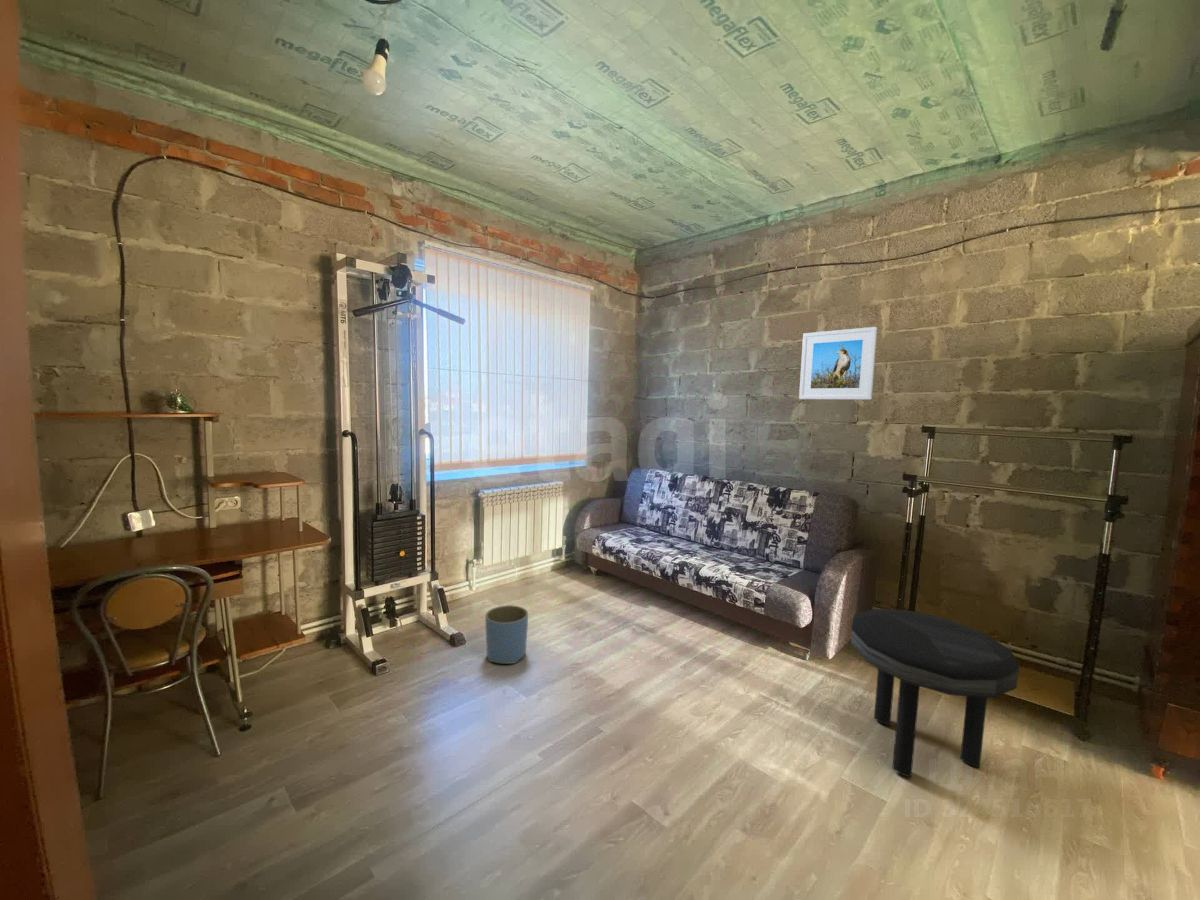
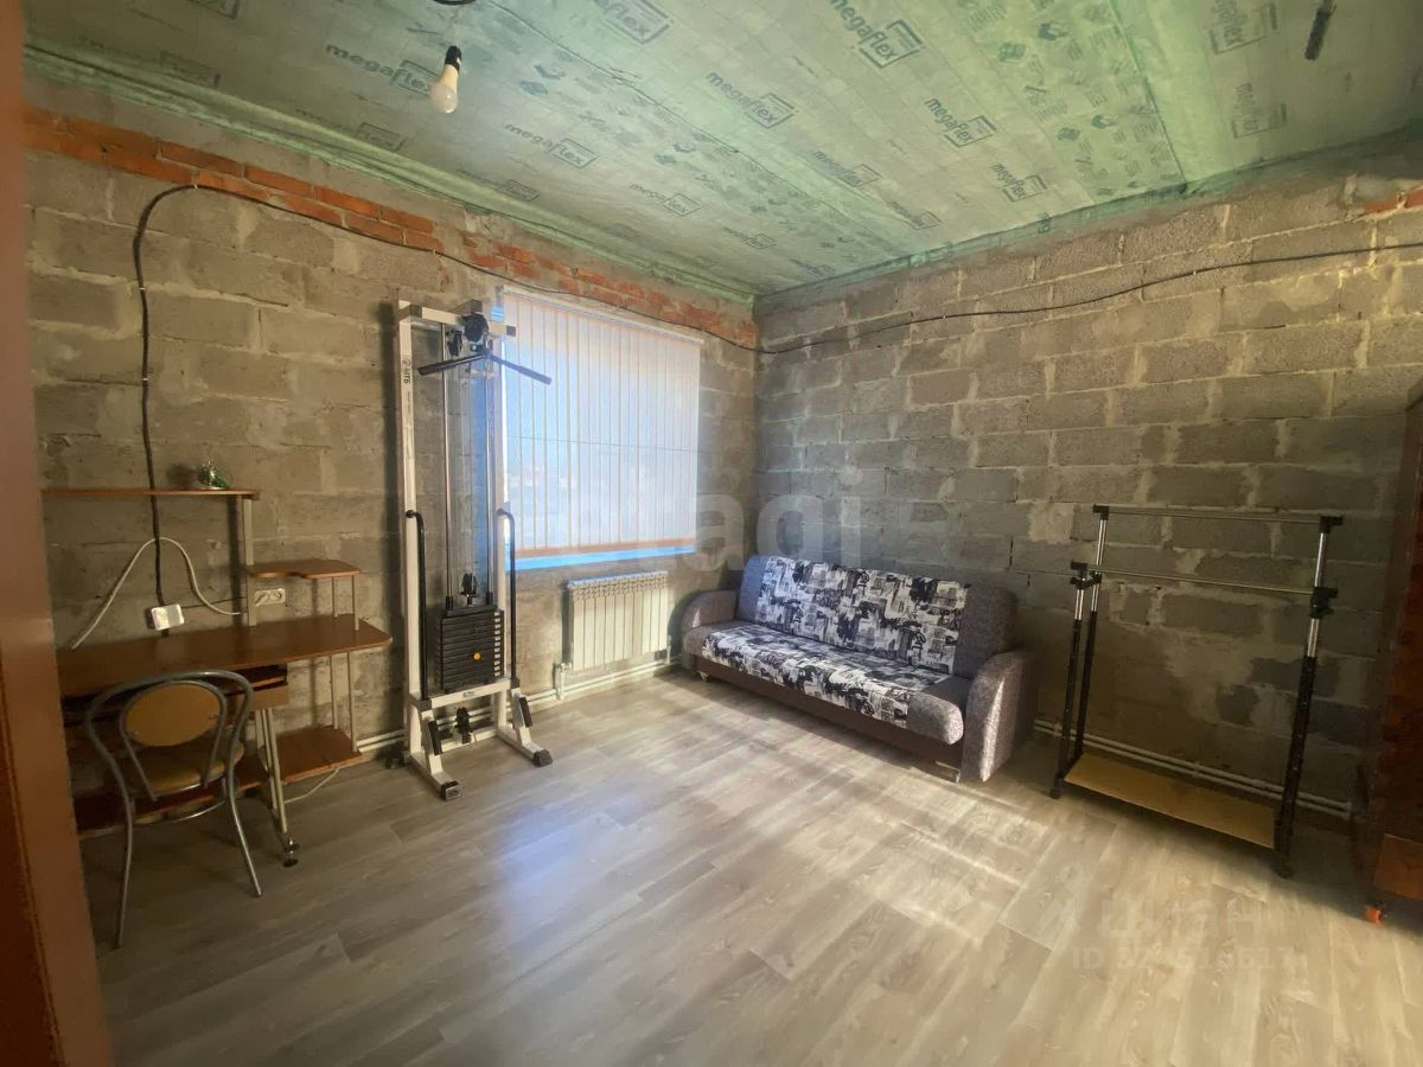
- planter (506, 634)
- side table (918, 693)
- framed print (835, 365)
